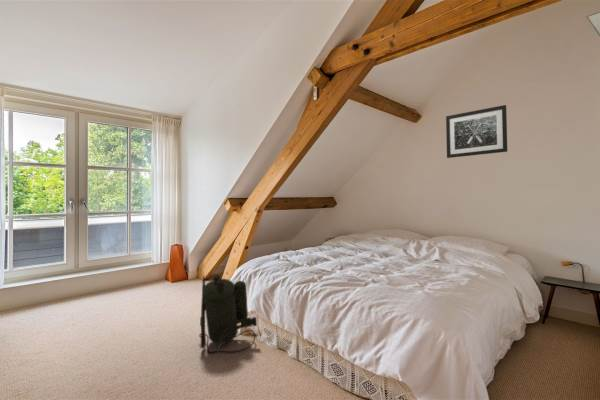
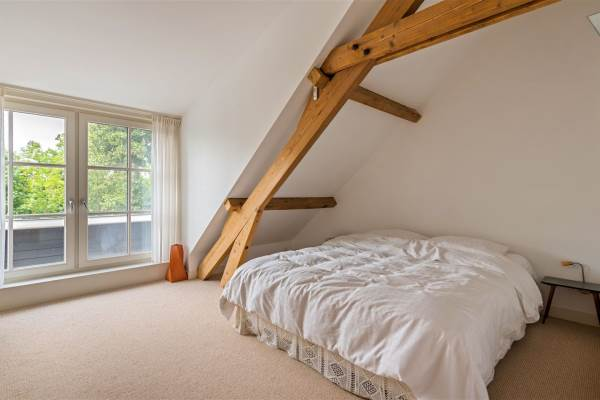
- backpack (225, 309)
- wall art (475, 133)
